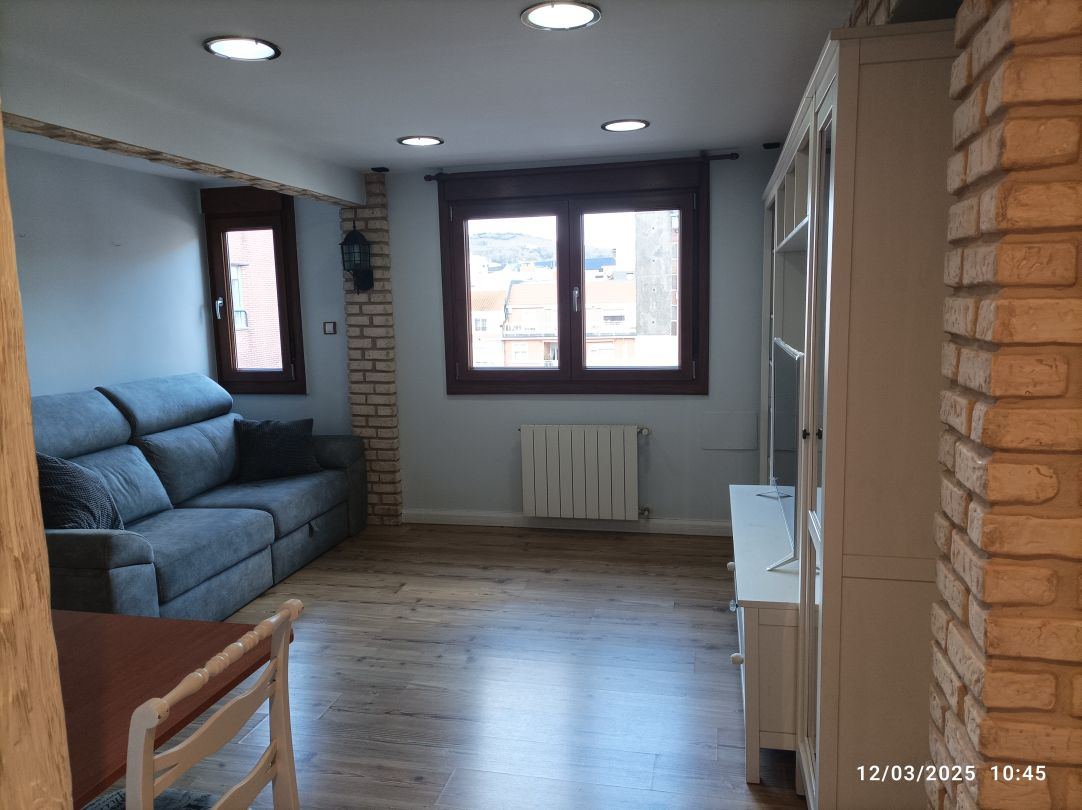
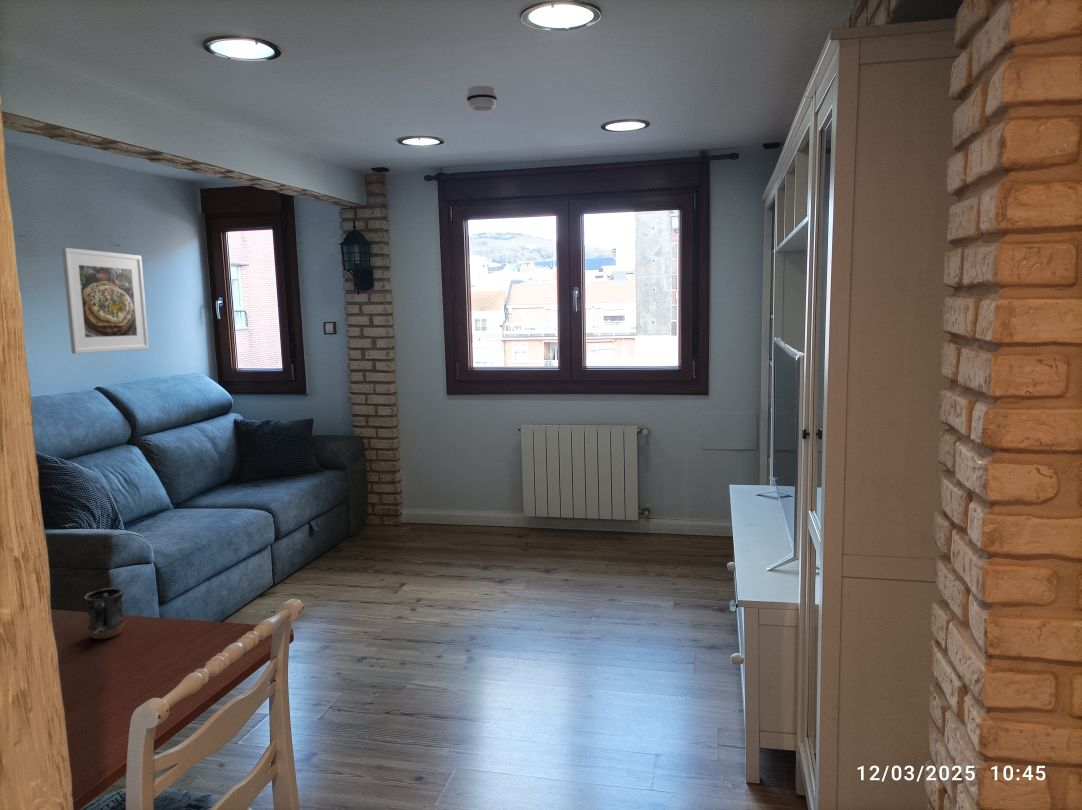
+ mug (102, 614)
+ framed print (108, 301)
+ smoke detector (481, 98)
